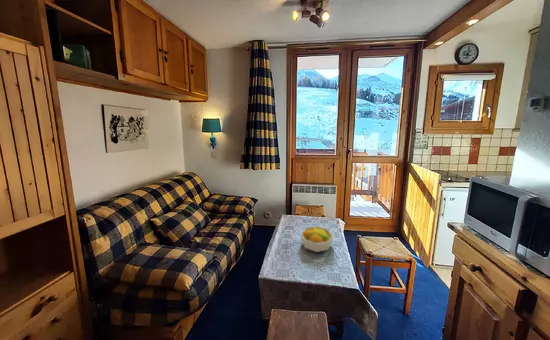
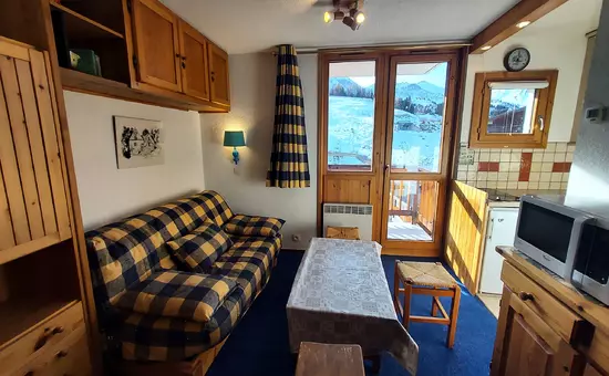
- fruit bowl (316, 237)
